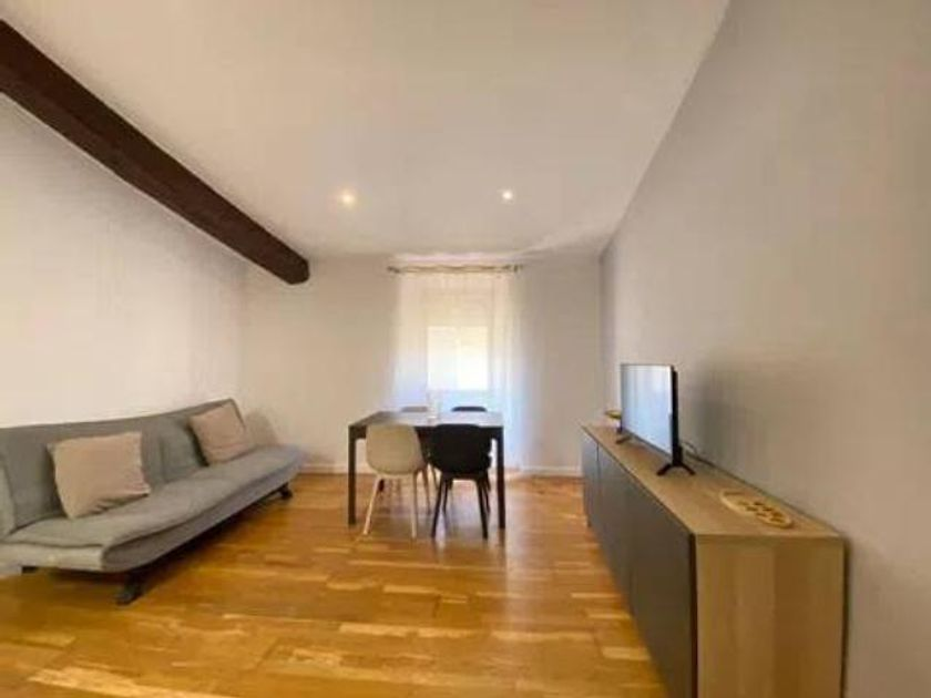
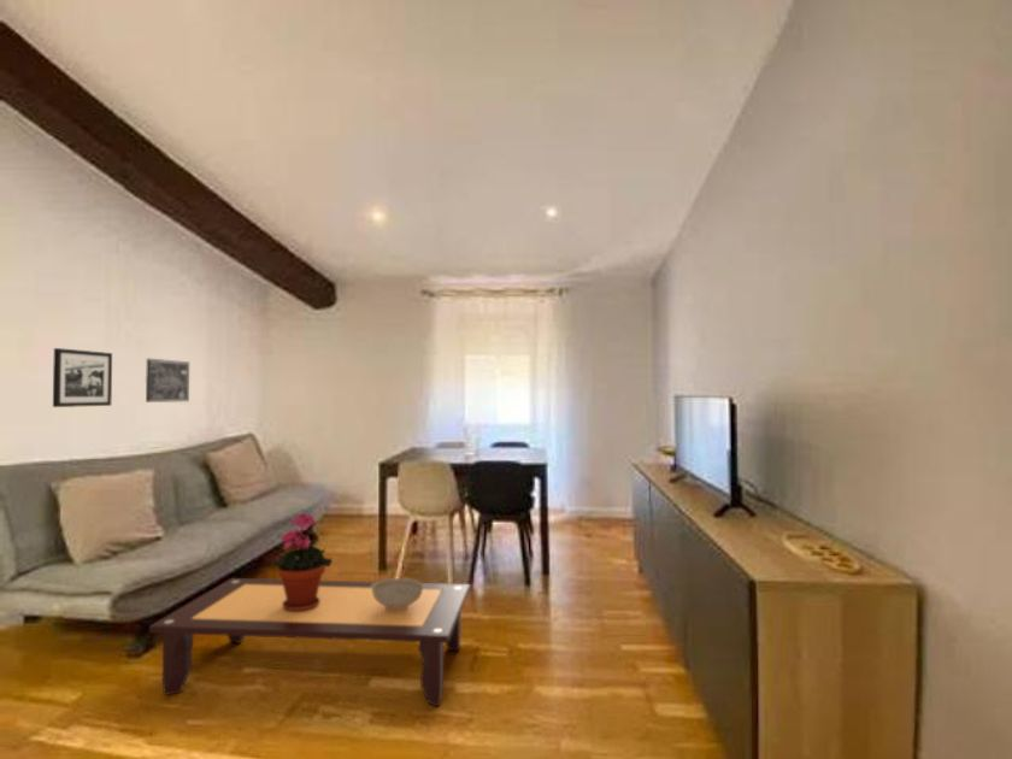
+ decorative bowl (398, 596)
+ potted plant (300, 559)
+ wall art (169, 381)
+ picture frame (83, 378)
+ coffee table (324, 636)
